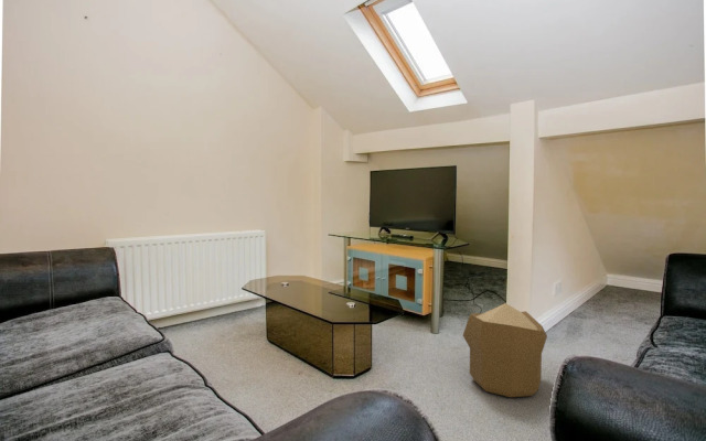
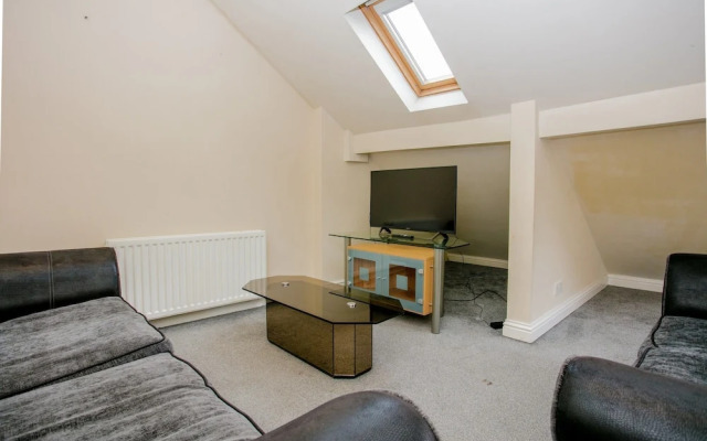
- pouf (505, 343)
